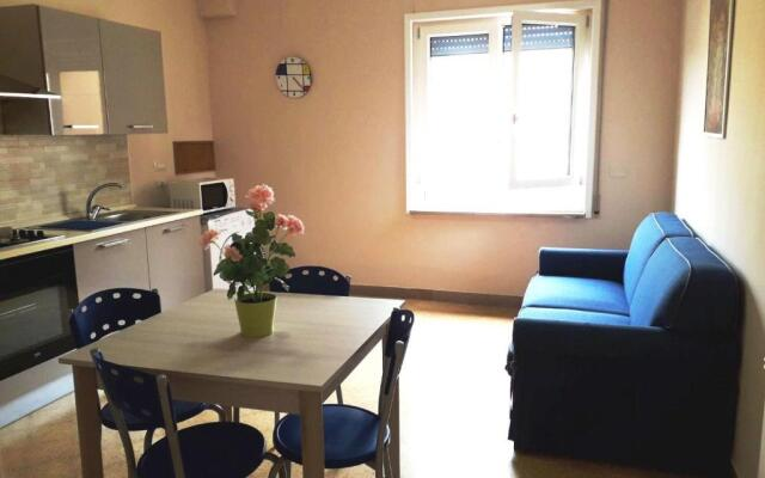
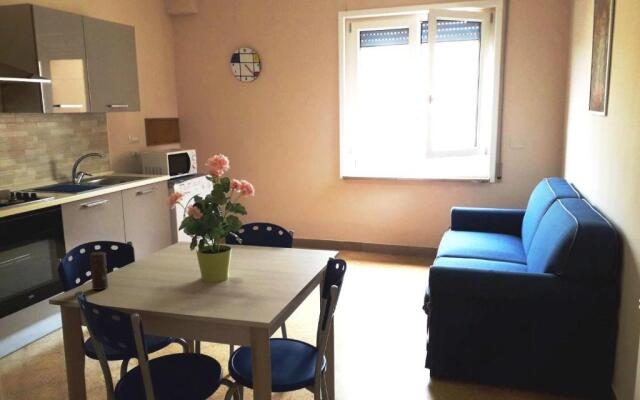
+ candle (99, 270)
